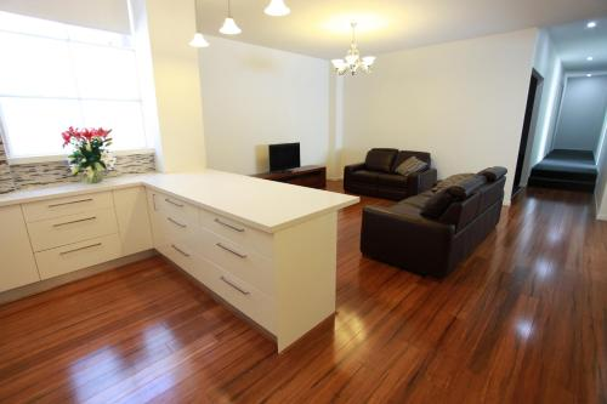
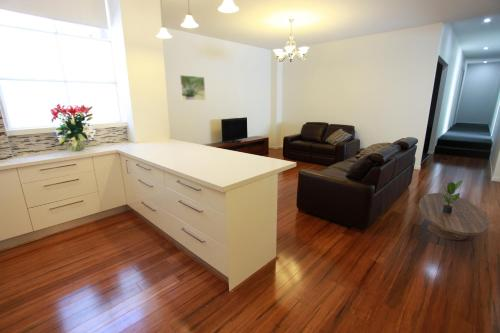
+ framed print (193, 88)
+ potted plant (451, 195)
+ coffee table (448, 220)
